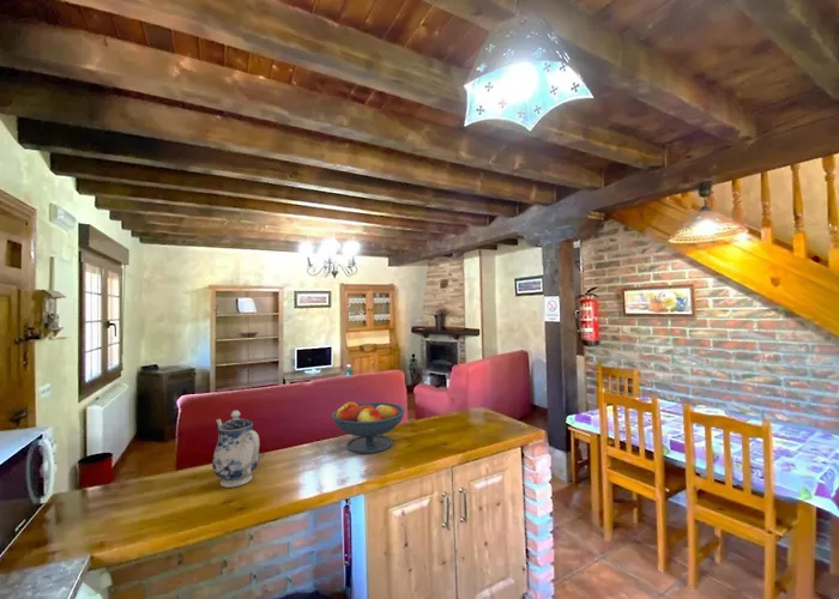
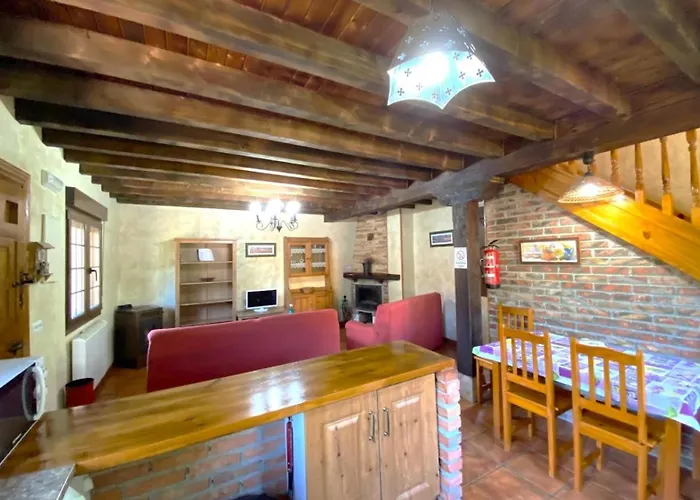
- teapot (236, 444)
- fruit bowl (369, 422)
